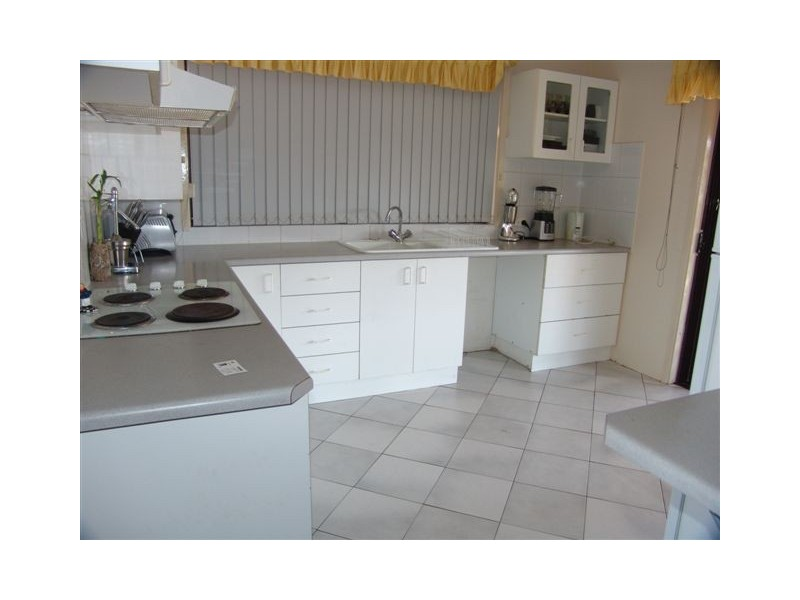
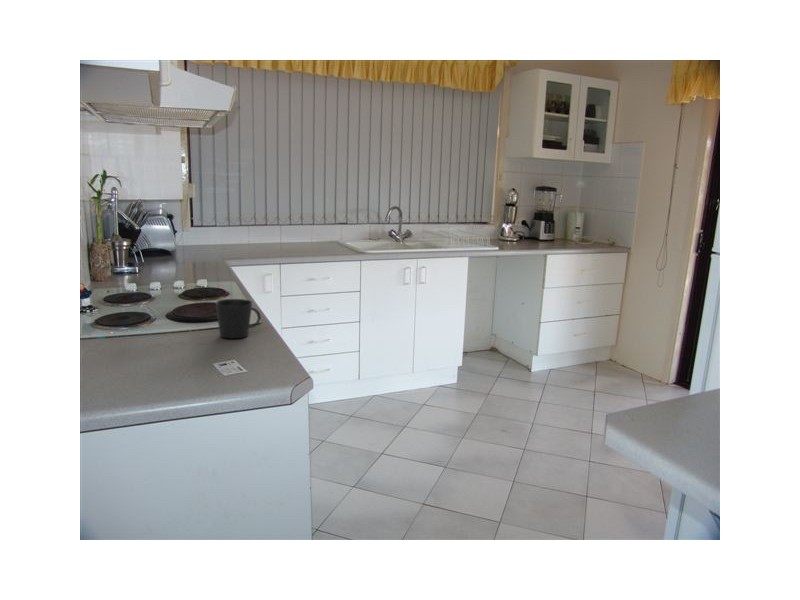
+ cup (238, 318)
